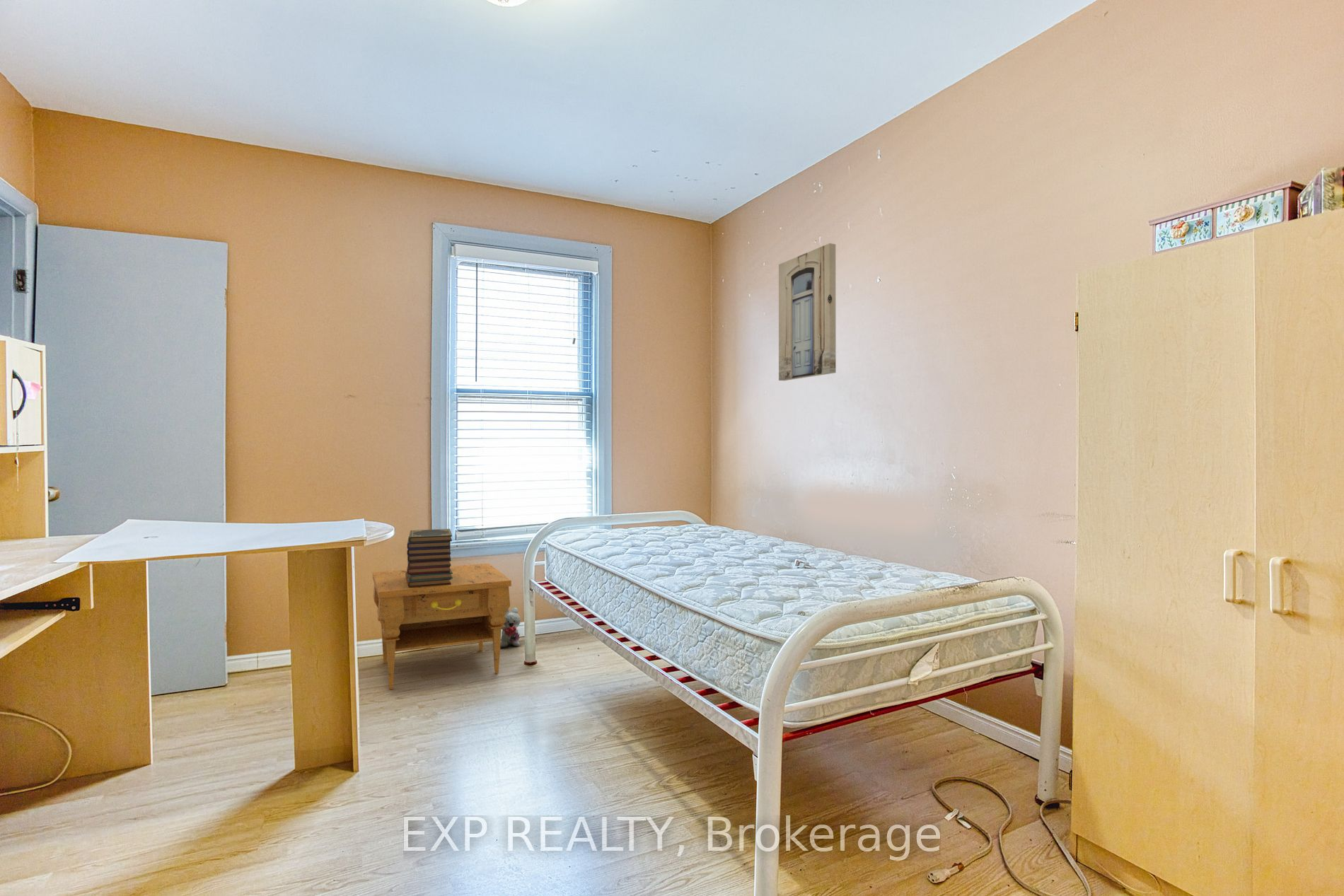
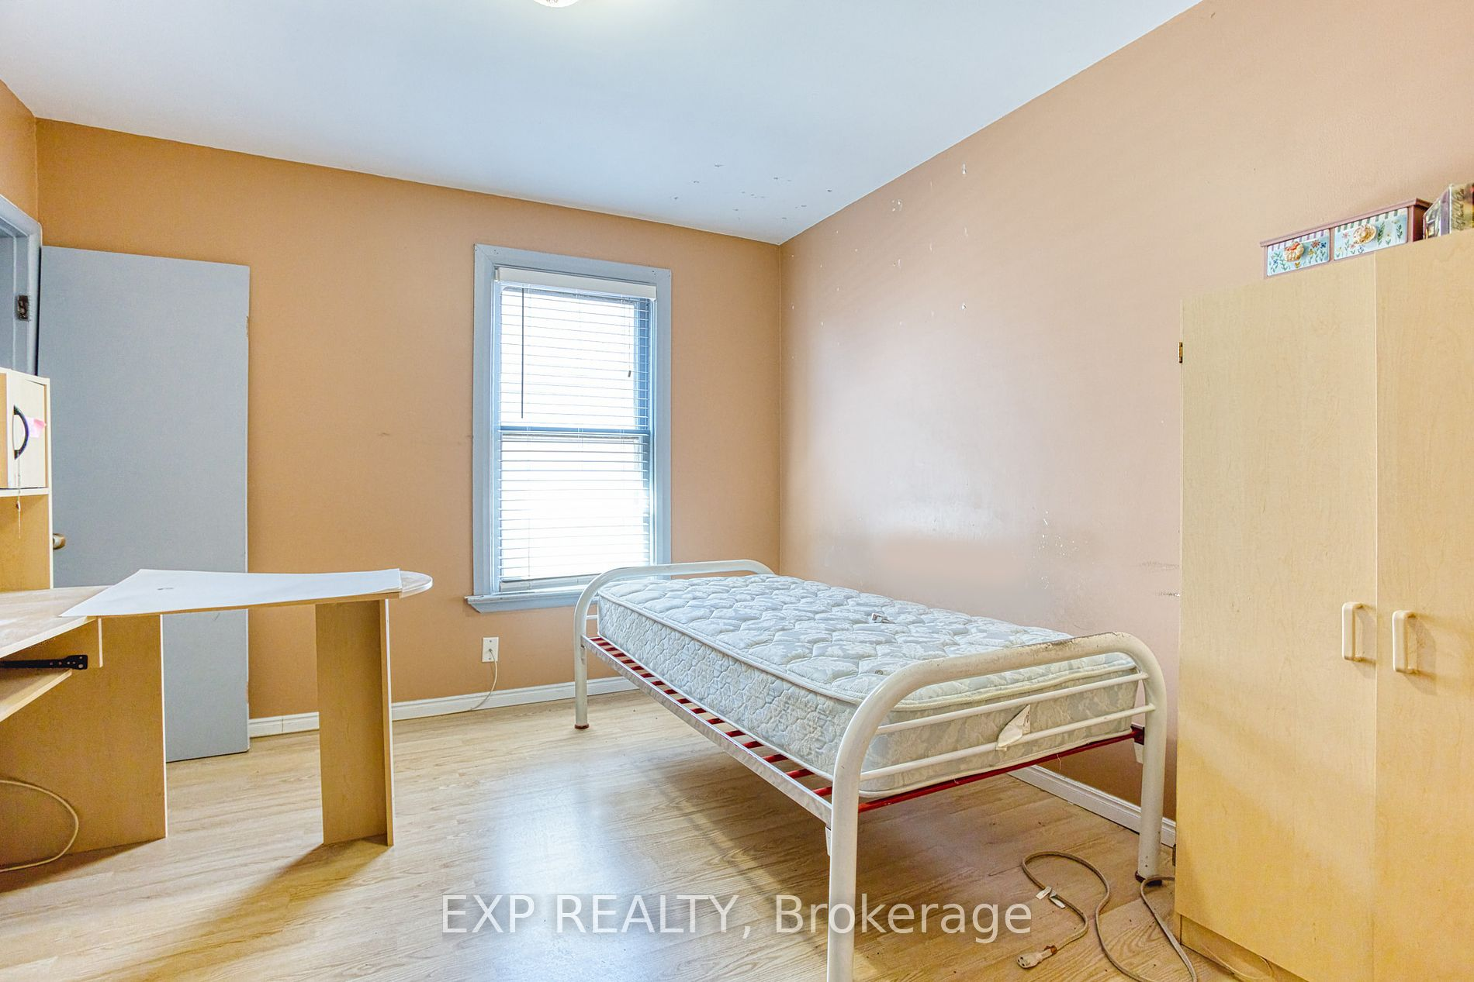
- plush toy (509, 626)
- wall art (806, 315)
- book stack (429, 556)
- nightstand (439, 622)
